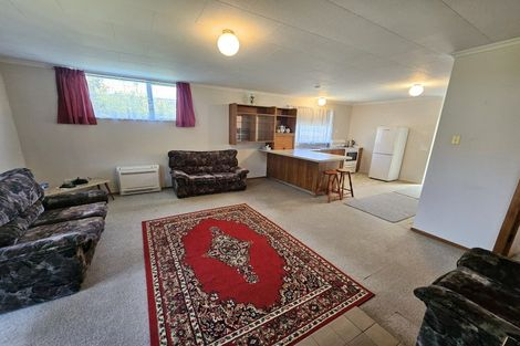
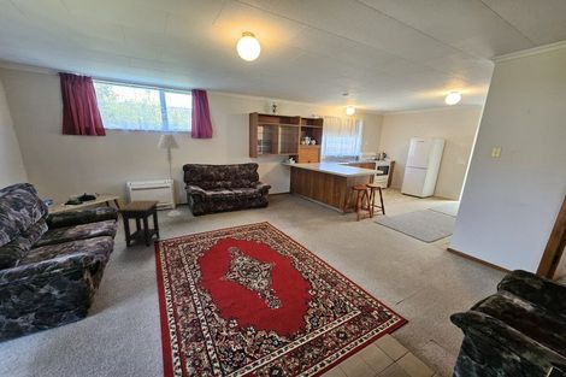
+ side table (140, 223)
+ floor lamp (171, 176)
